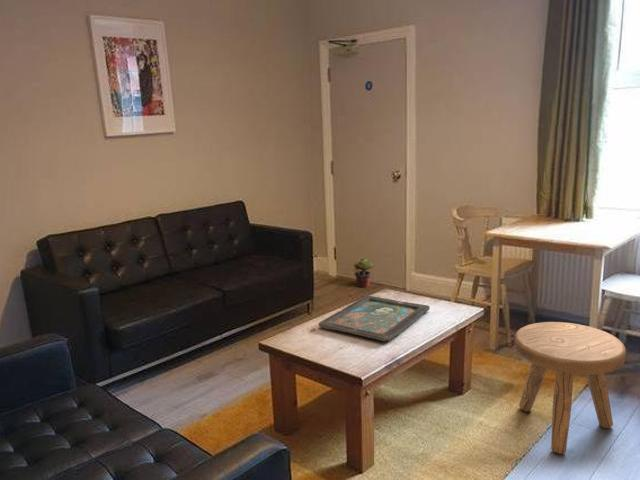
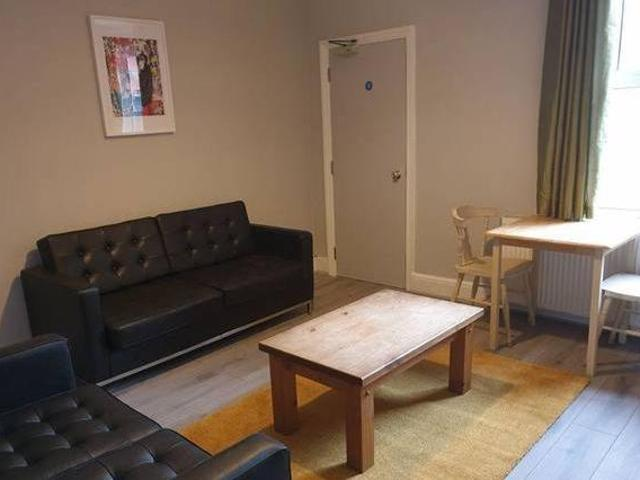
- decorative tray (375, 316)
- stool (564, 384)
- potted plant (363, 271)
